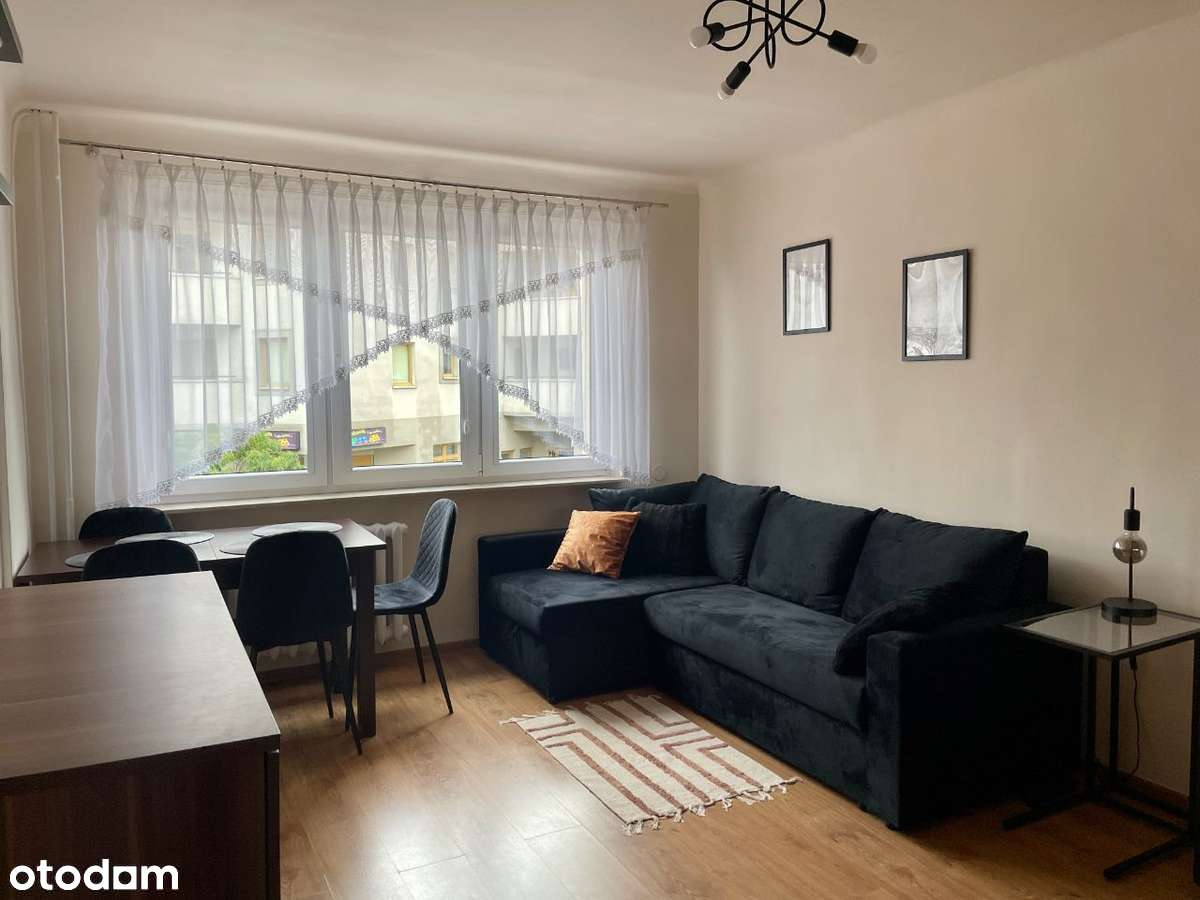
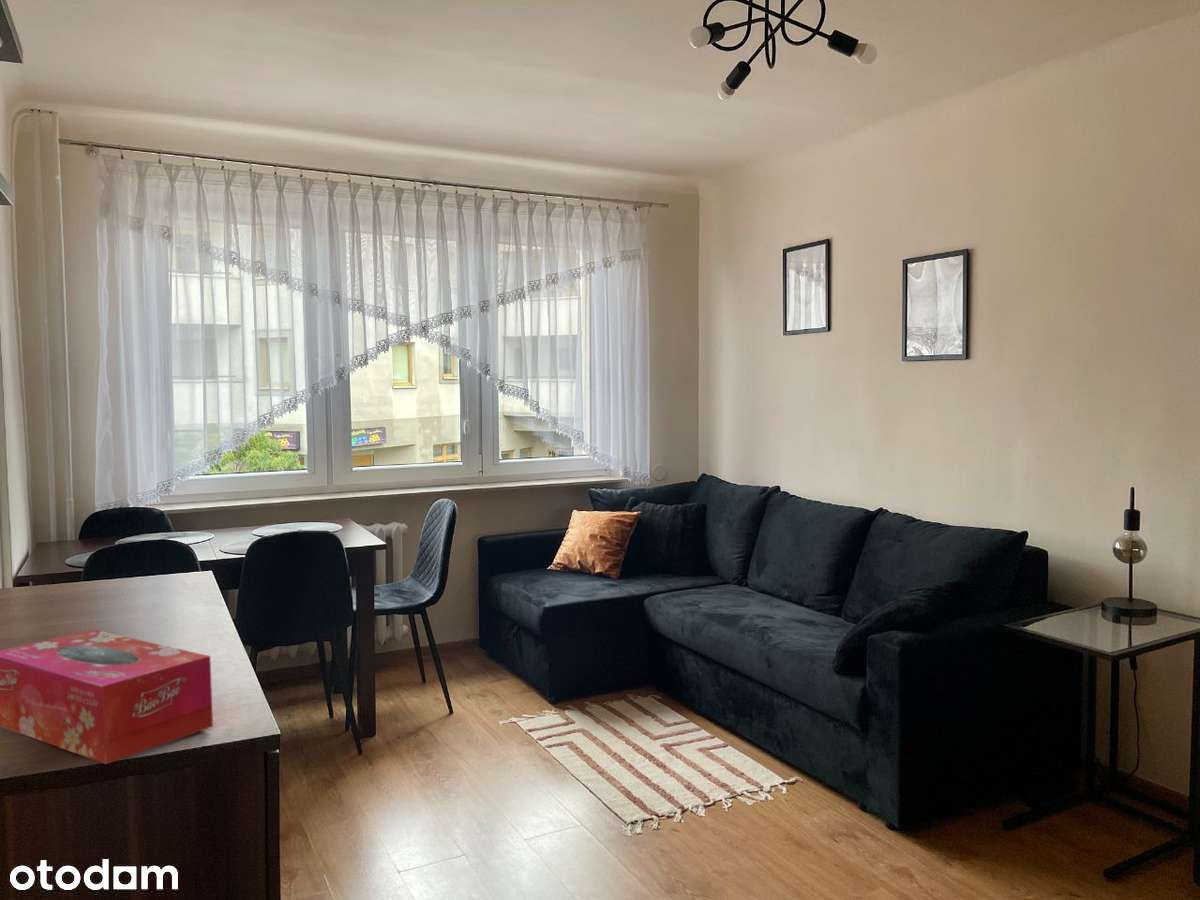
+ tissue box (98, 689)
